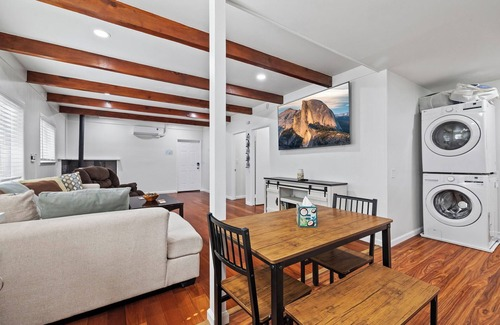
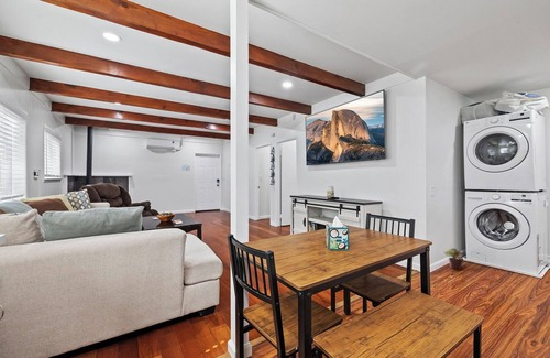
+ potted plant (453, 258)
